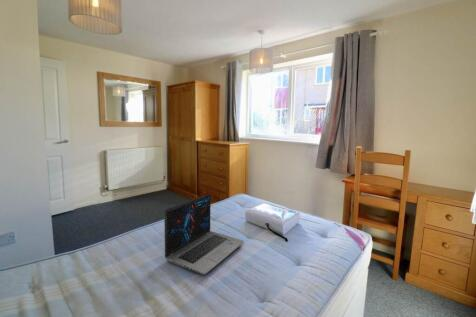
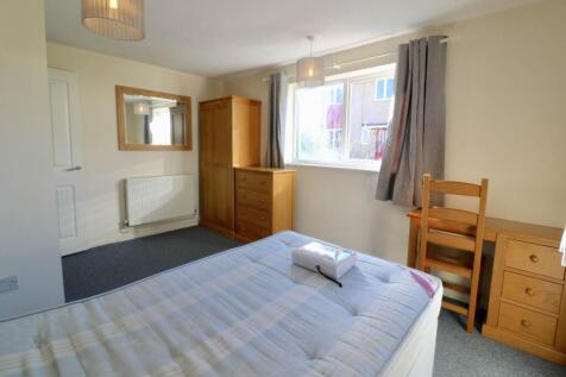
- laptop (207, 228)
